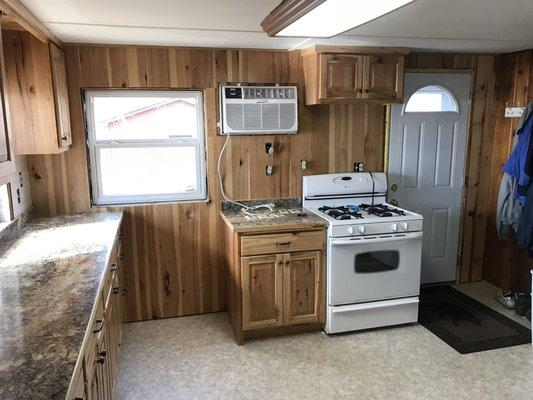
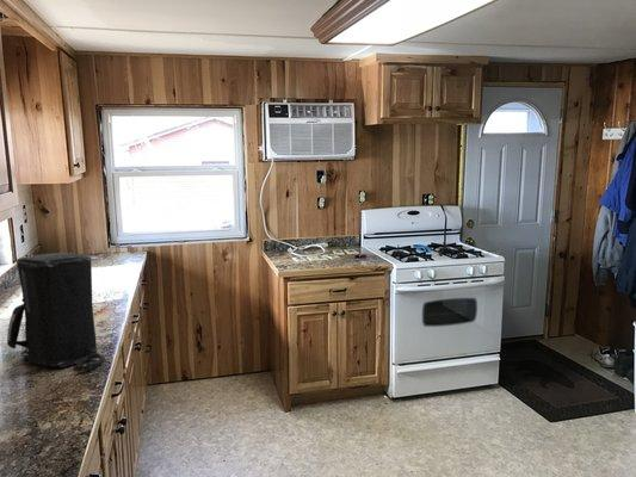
+ coffee maker (51, 309)
